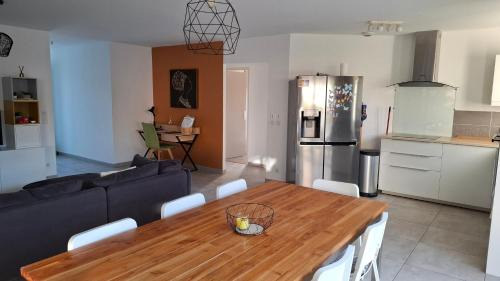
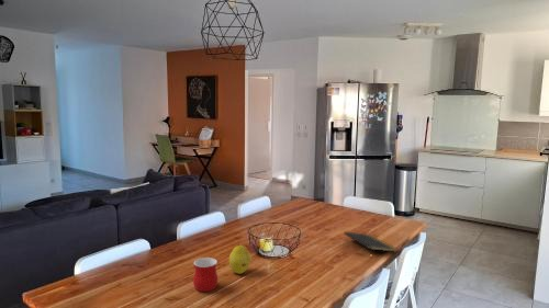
+ notepad (369, 241)
+ mug (203, 273)
+ fruit (239, 258)
